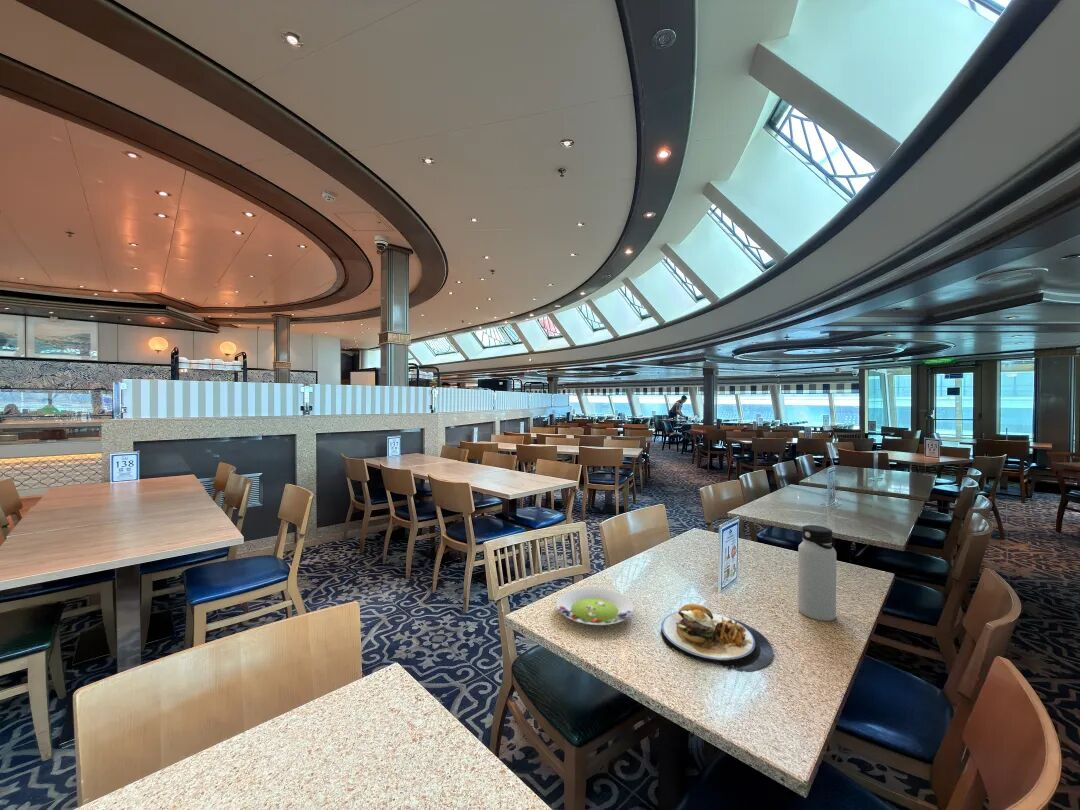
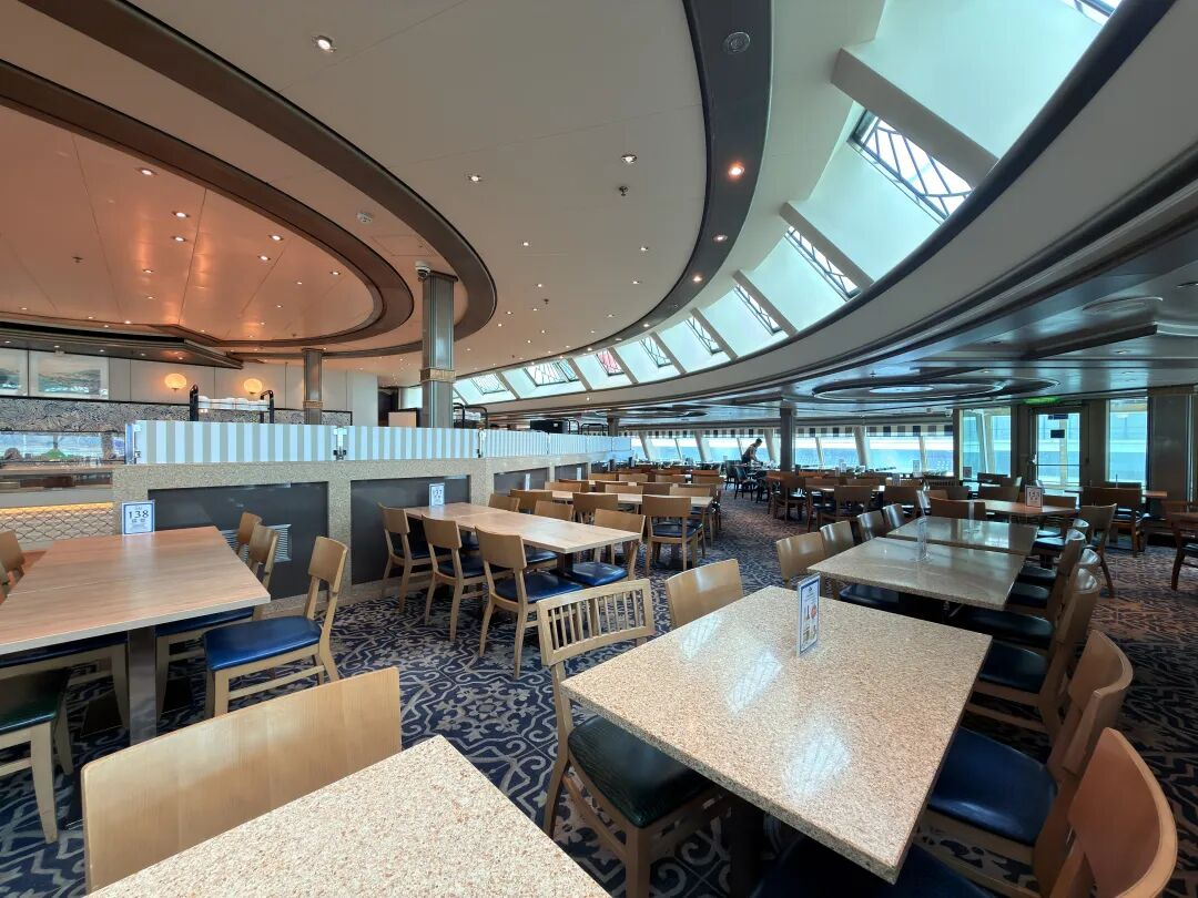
- plate (714, 625)
- salad plate (594, 606)
- water bottle (816, 570)
